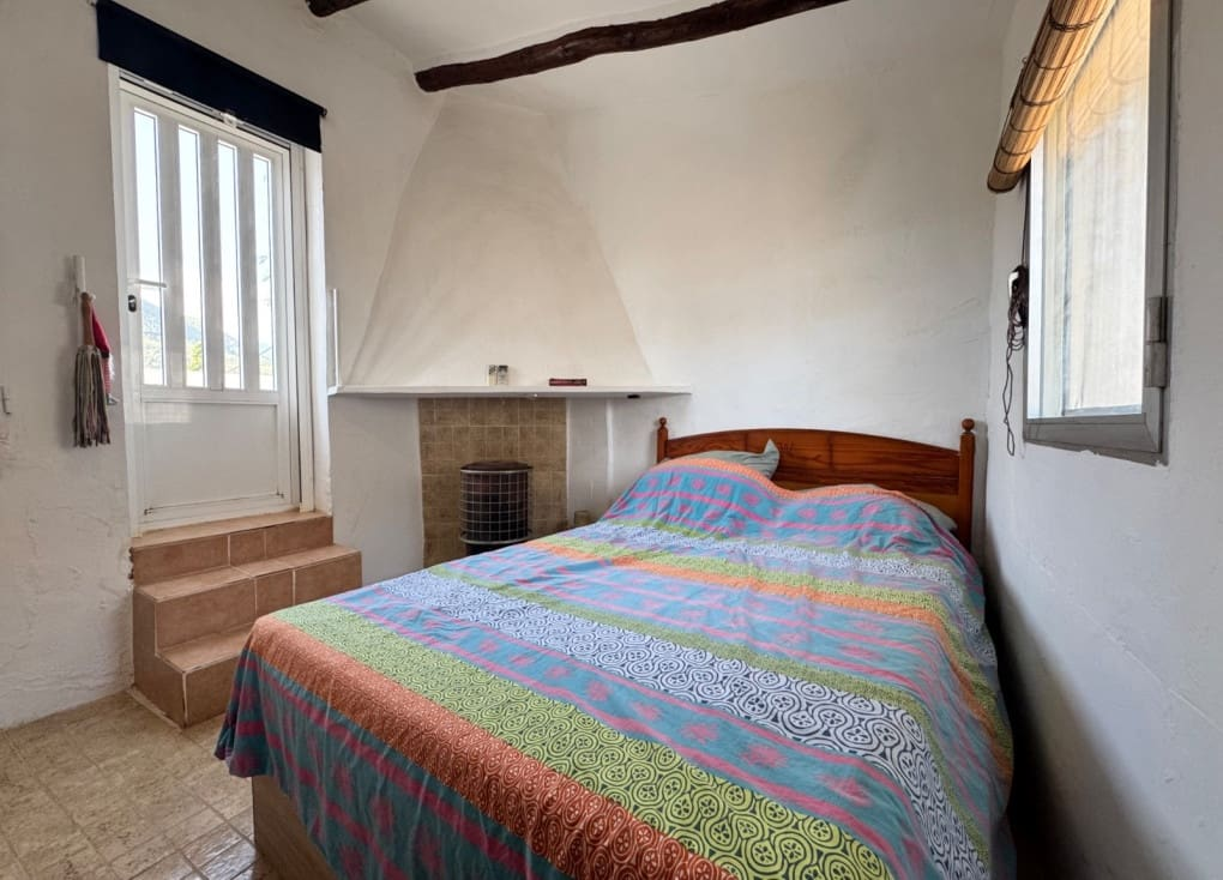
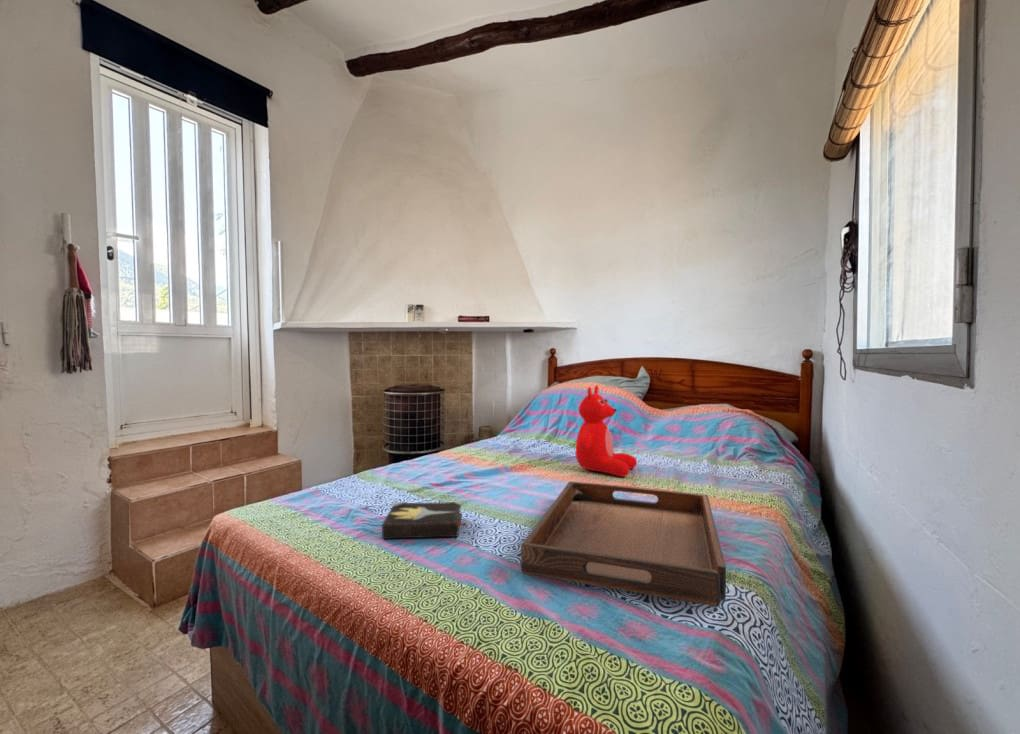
+ hardback book (424, 518)
+ serving tray (627, 528)
+ teddy bear (605, 428)
